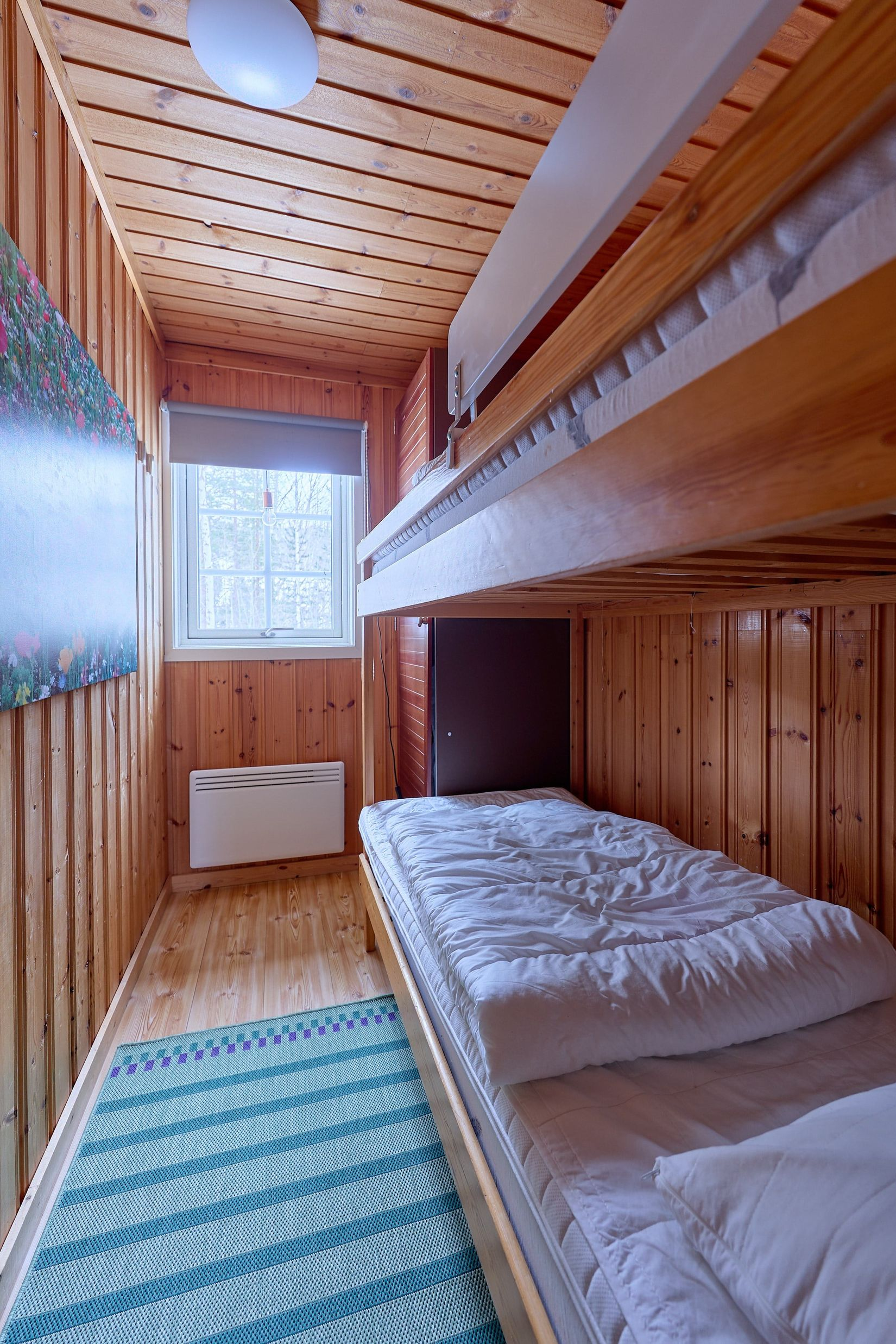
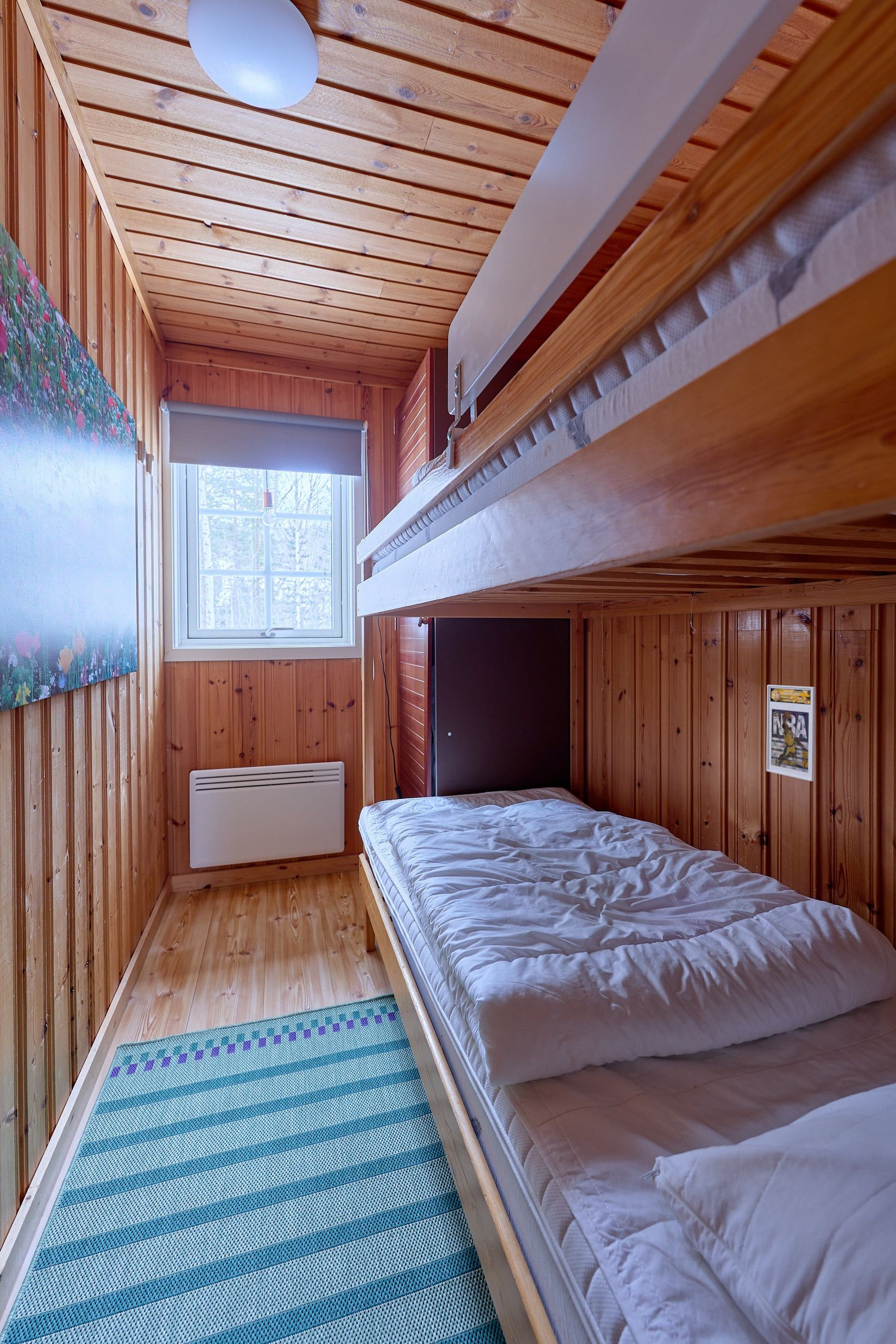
+ trading card display case (790, 731)
